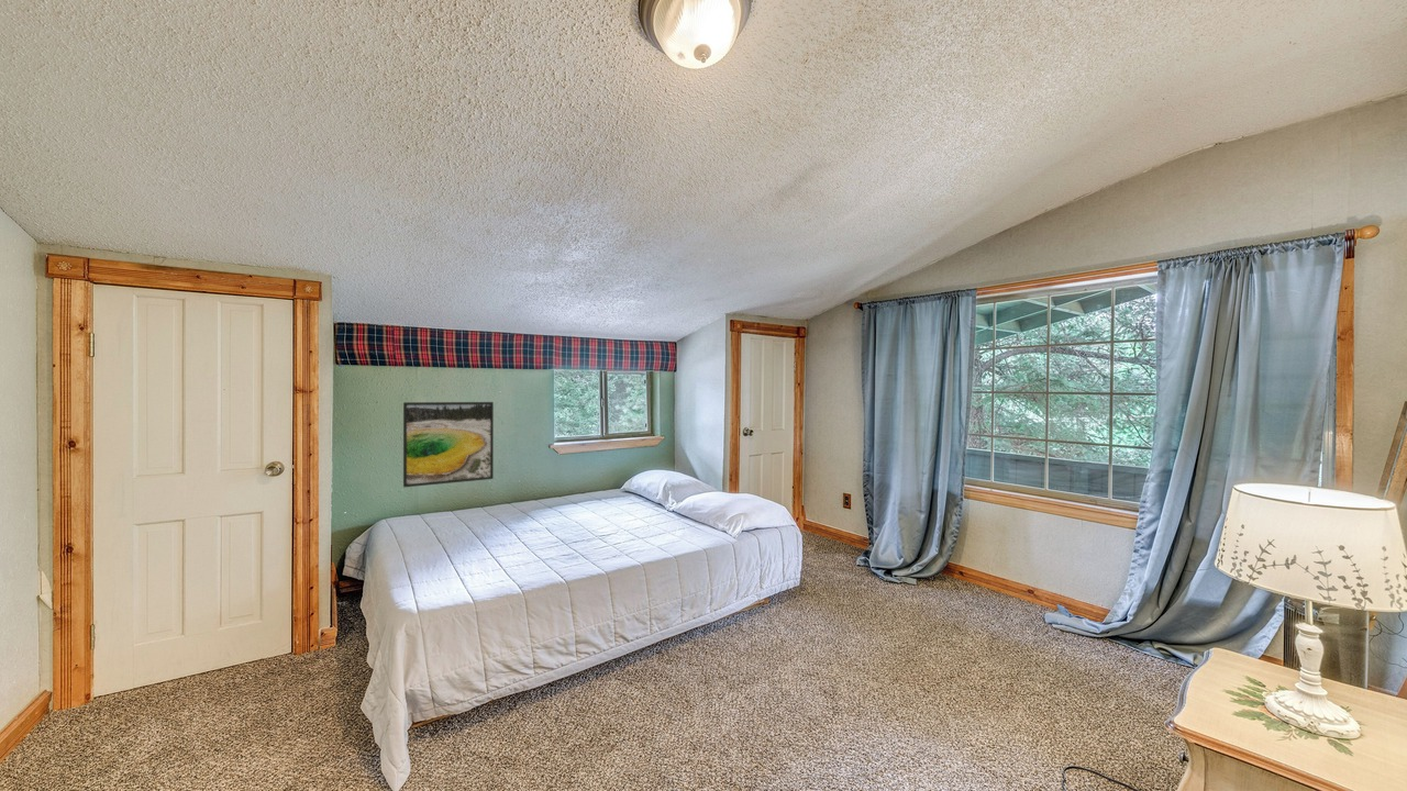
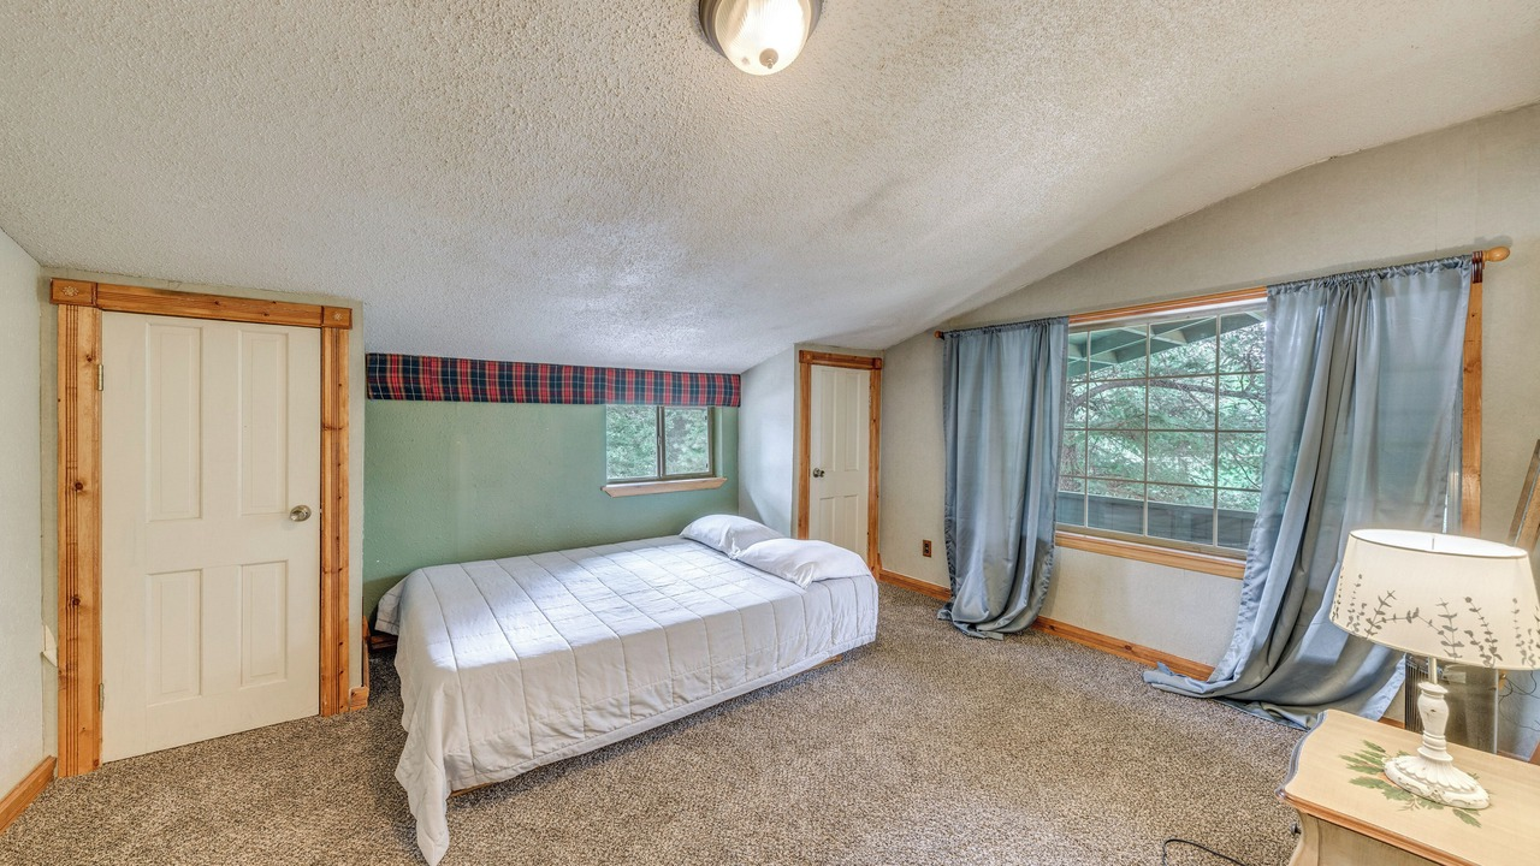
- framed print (450, 442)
